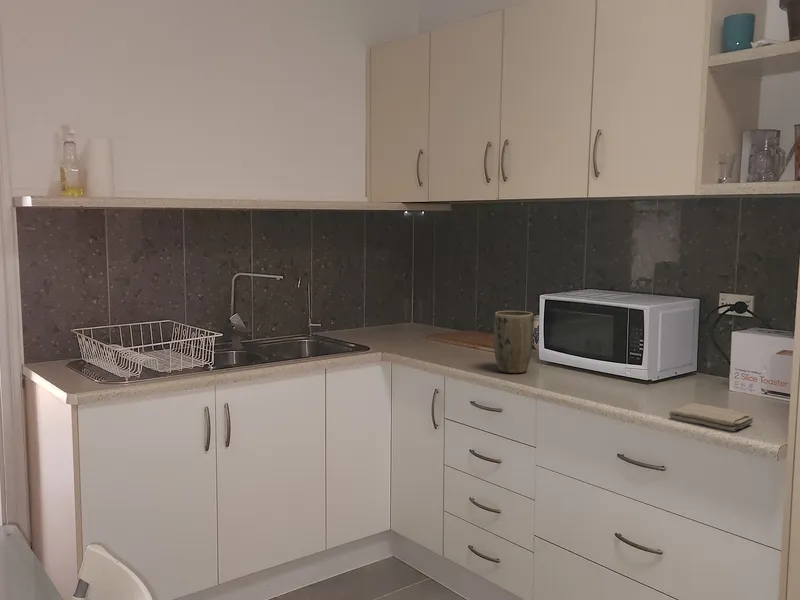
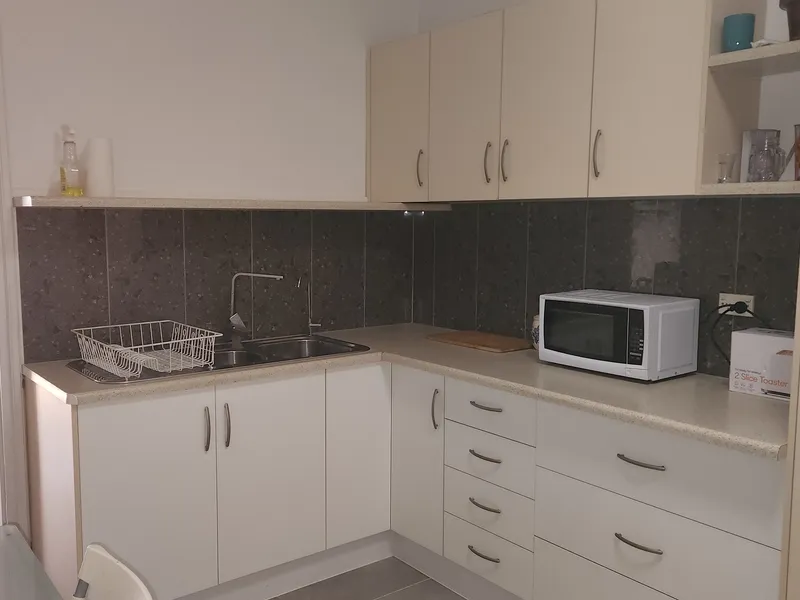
- plant pot (513, 341)
- washcloth (710, 415)
